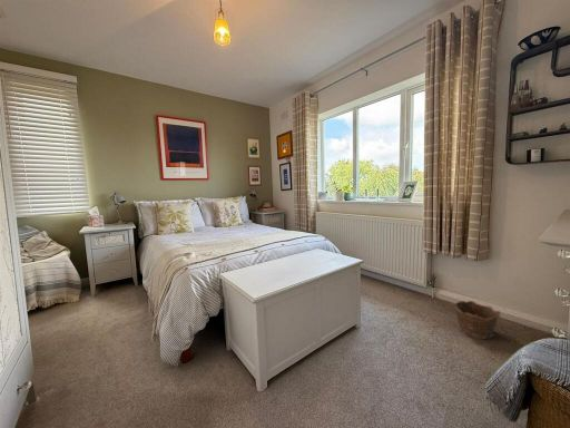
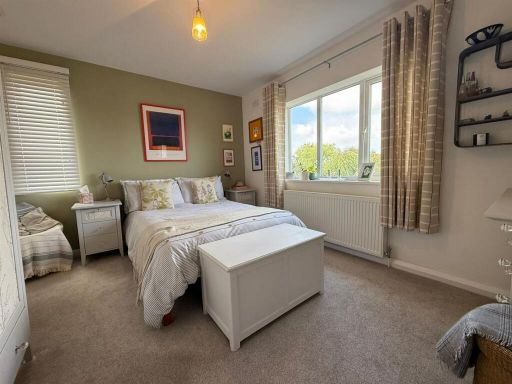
- clay pot (475, 314)
